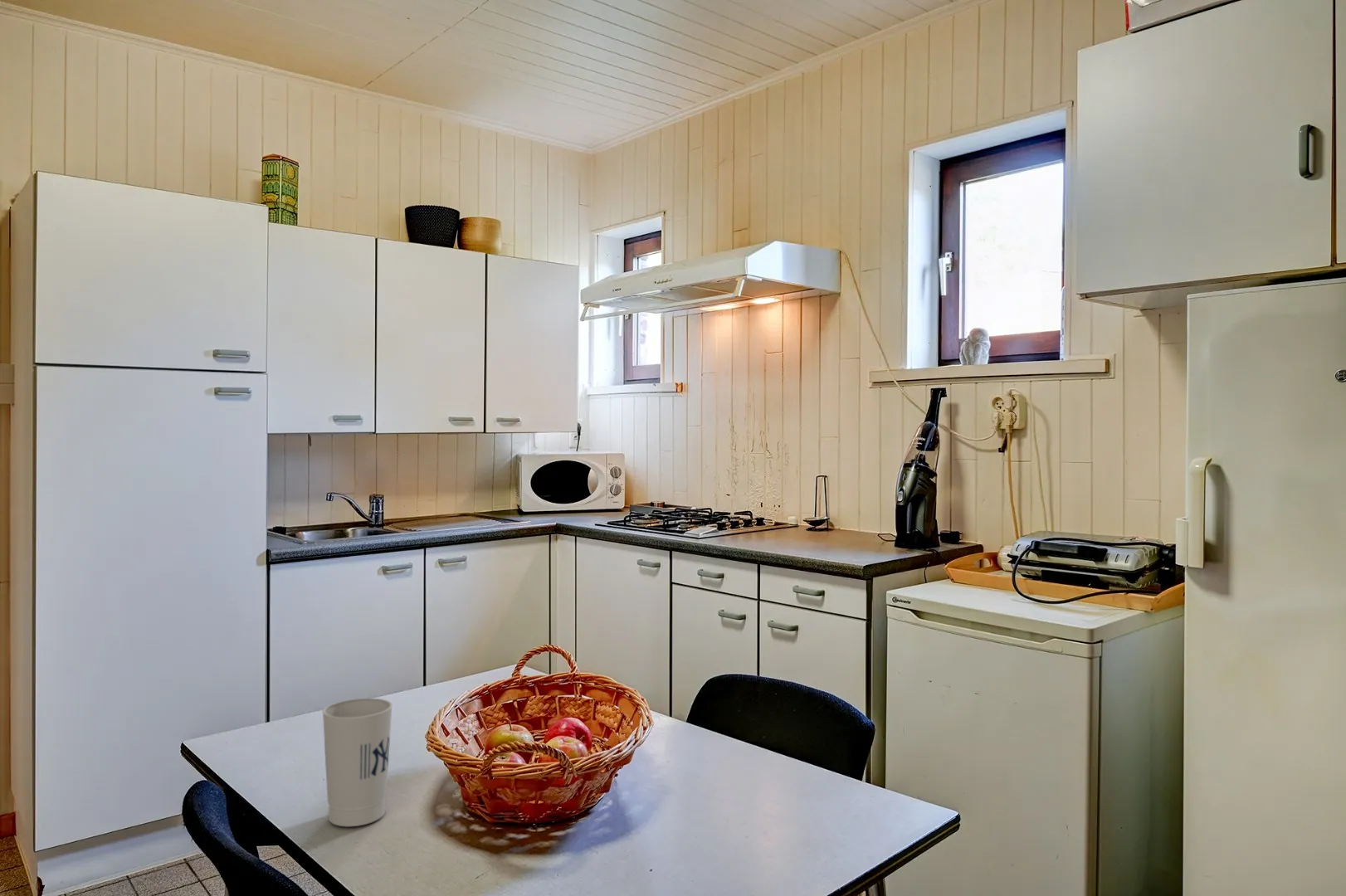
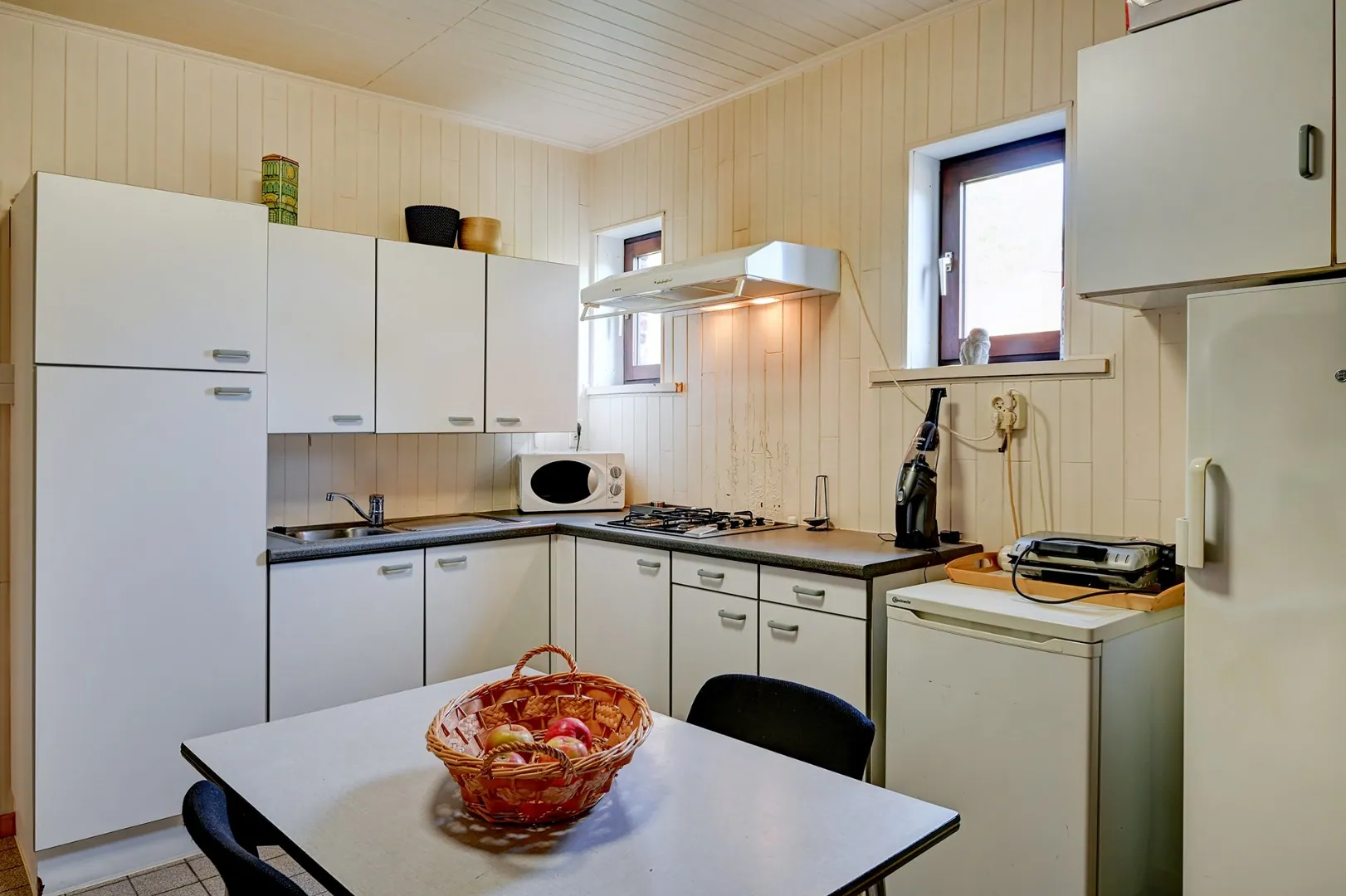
- cup (357, 762)
